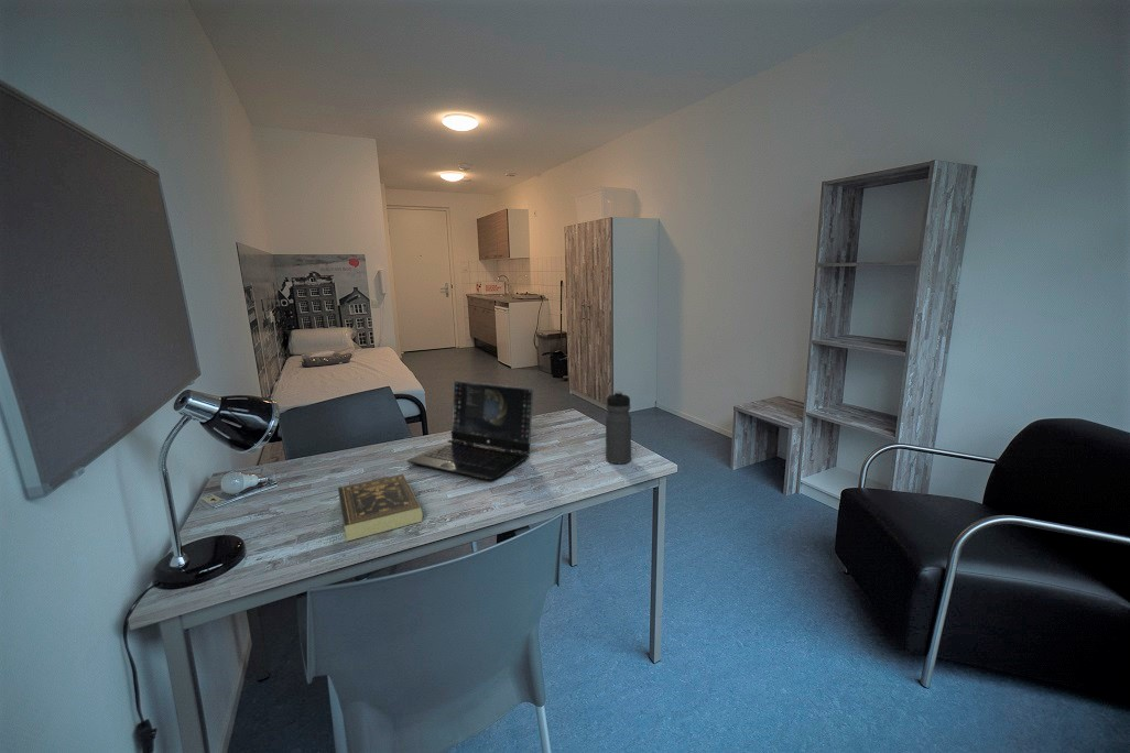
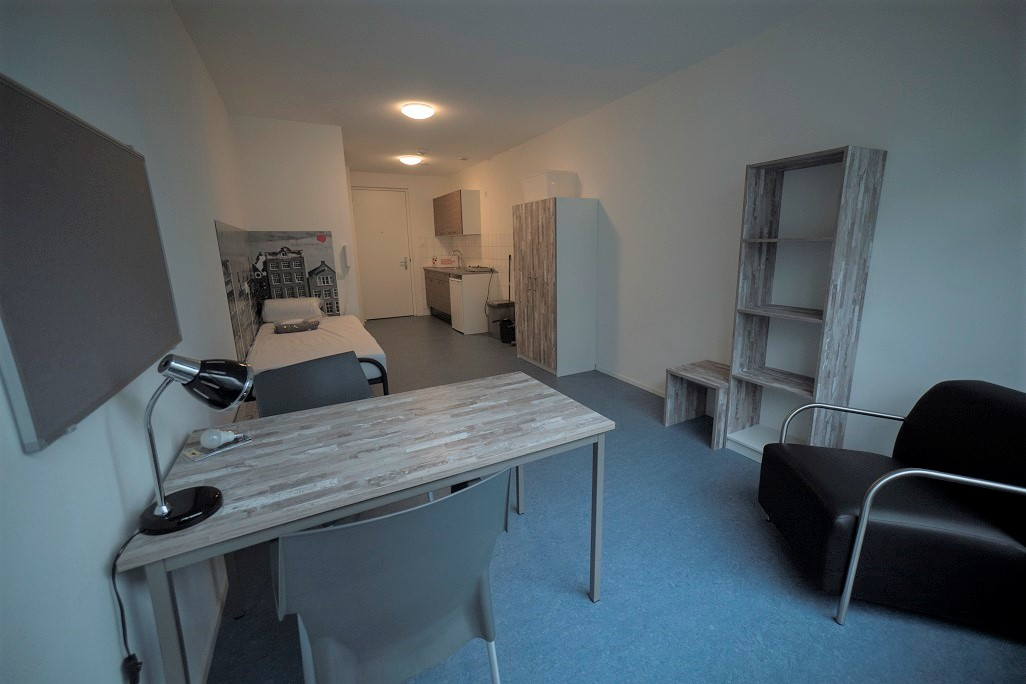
- book (378, 503)
- water bottle (618, 425)
- laptop (470, 426)
